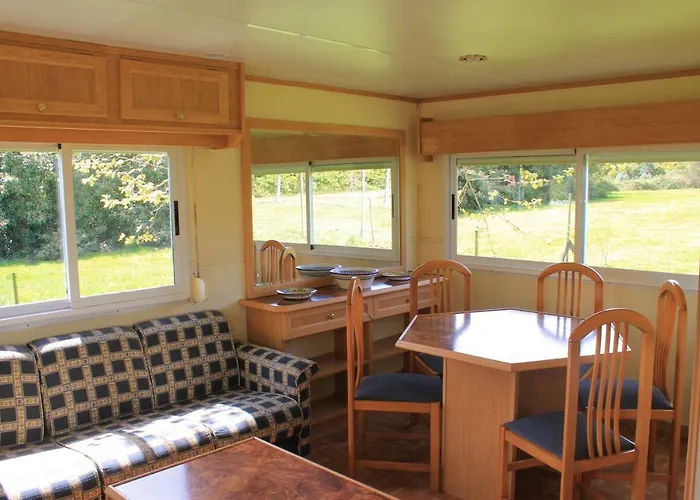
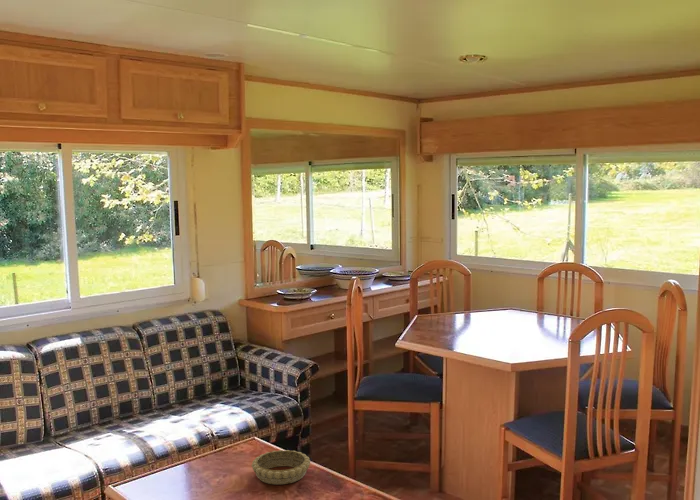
+ decorative bowl (281, 465)
